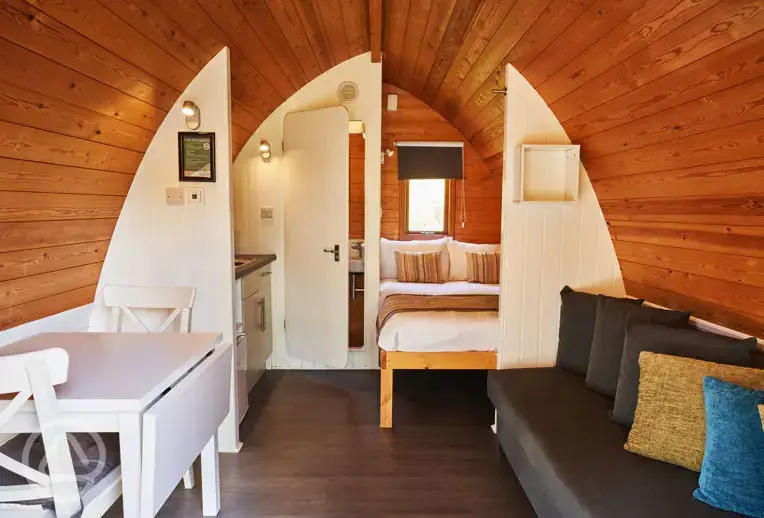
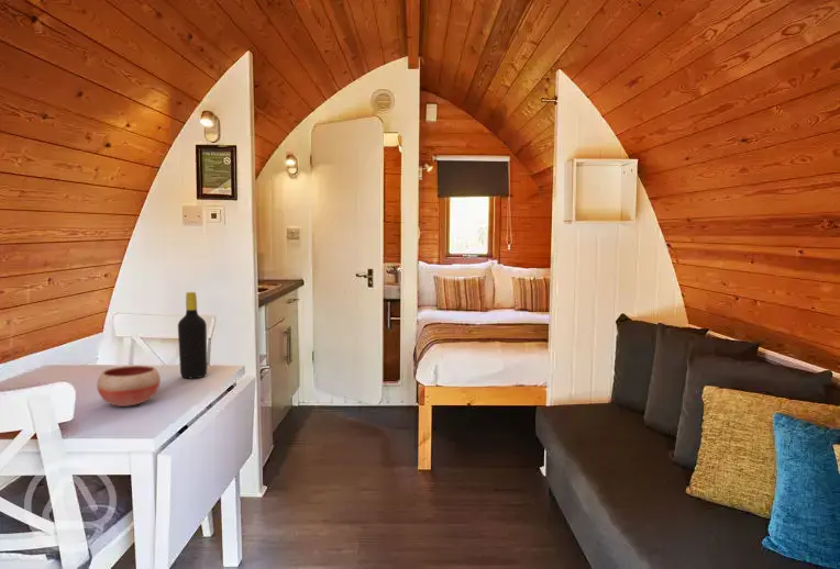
+ bottle (192, 334)
+ bowl (129, 386)
